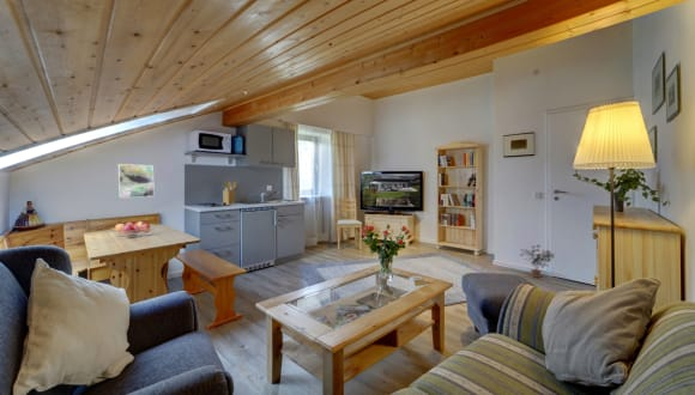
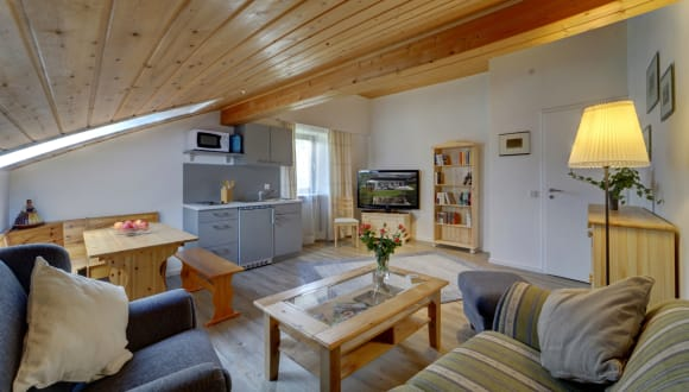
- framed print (137, 181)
- potted plant (536, 261)
